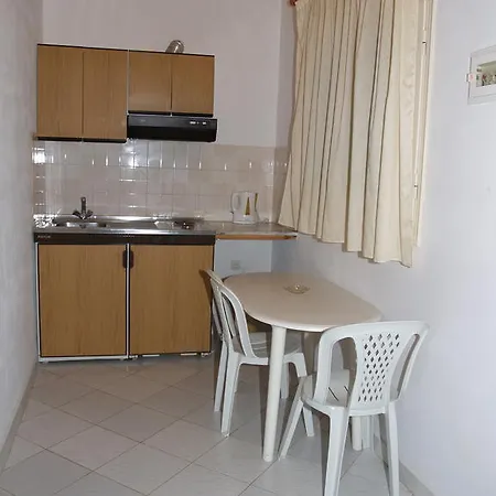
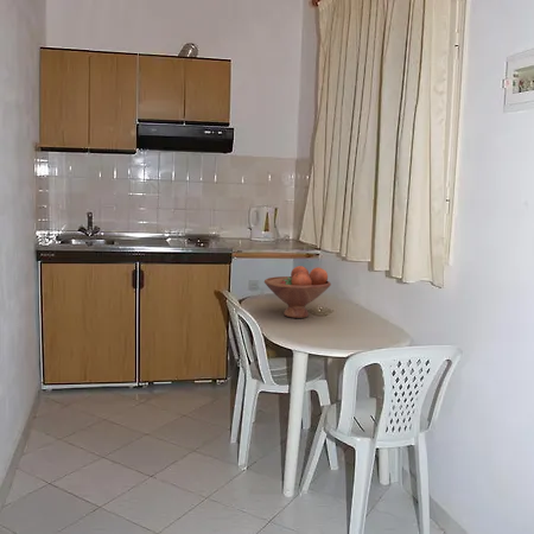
+ fruit bowl (297, 292)
